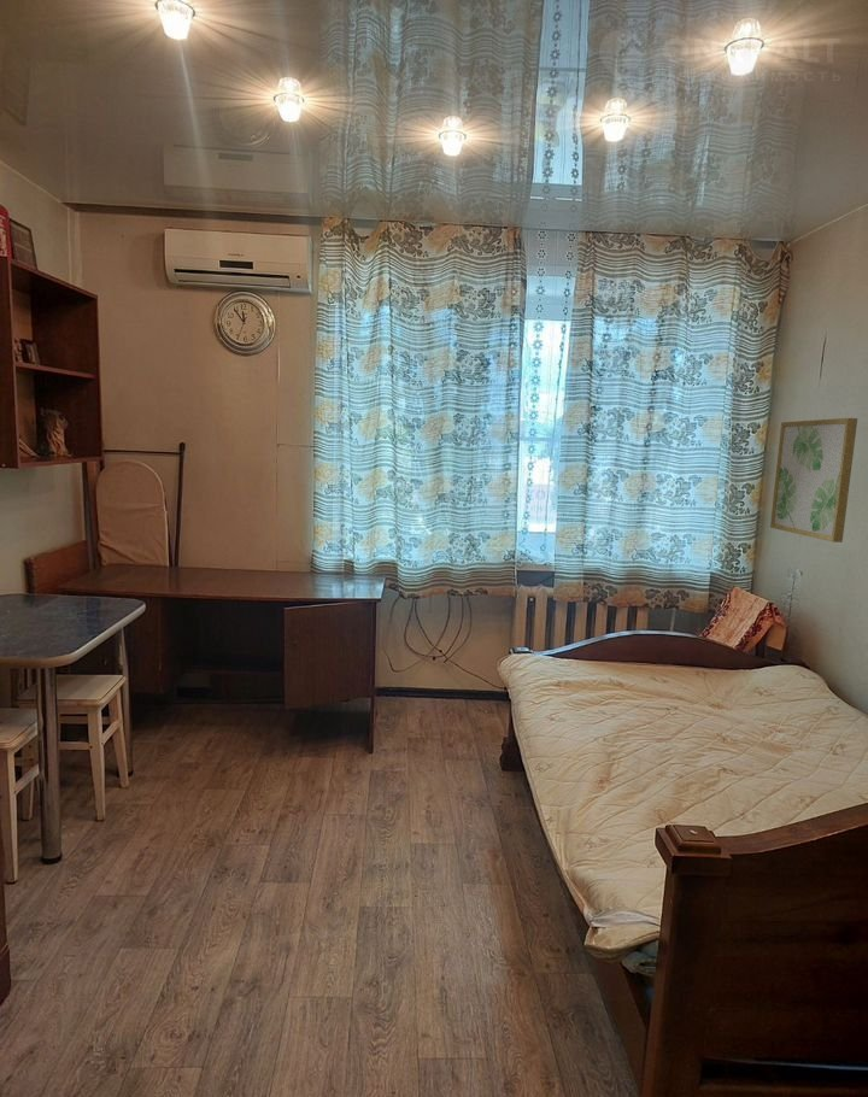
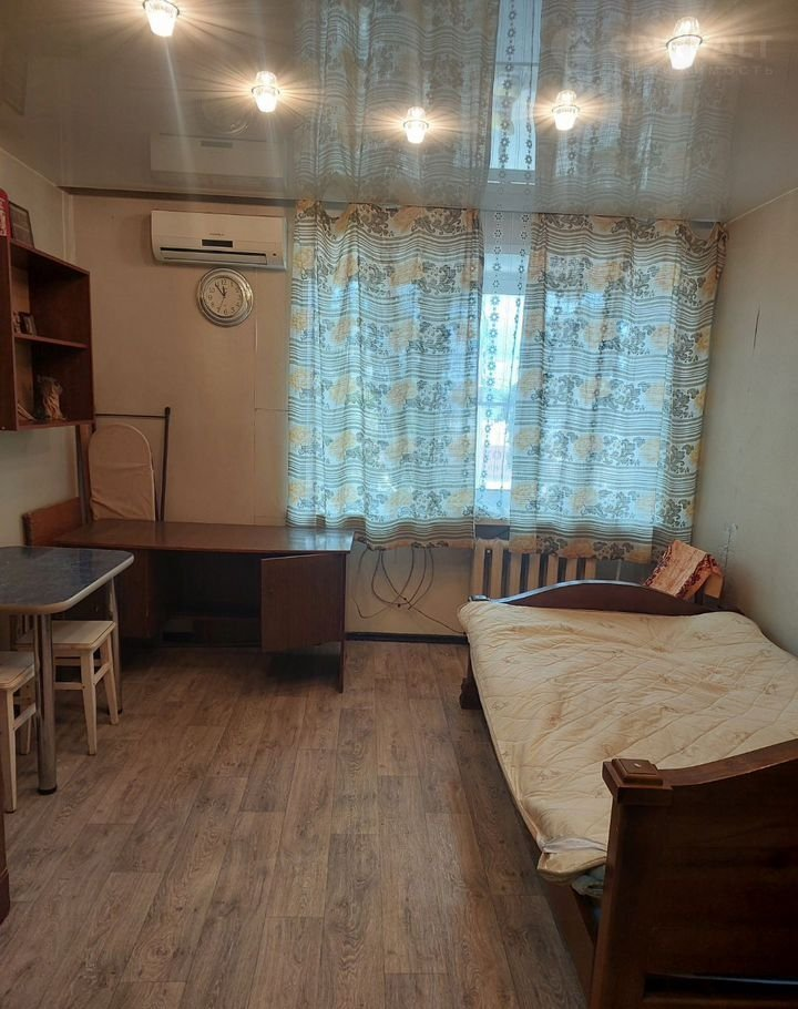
- wall art (809, 477)
